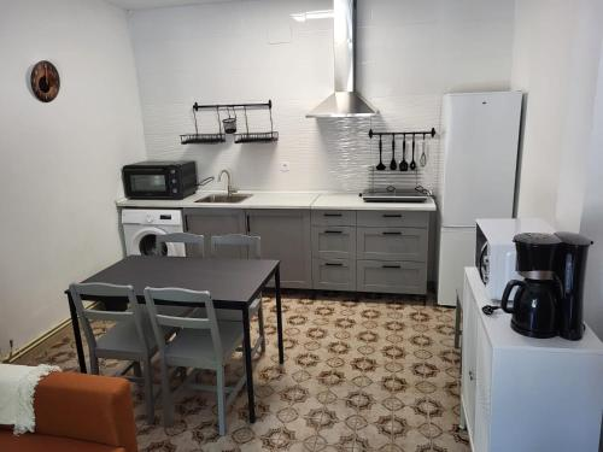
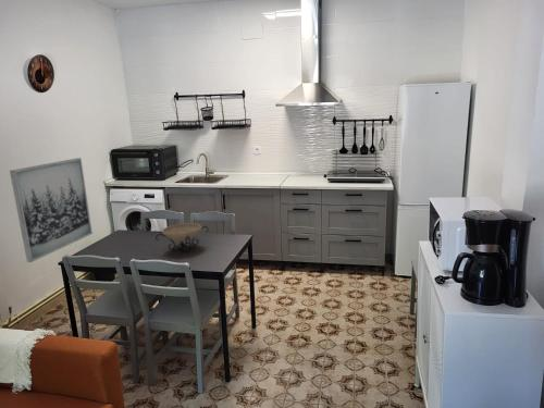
+ decorative bowl (183, 239)
+ wall art (55, 206)
